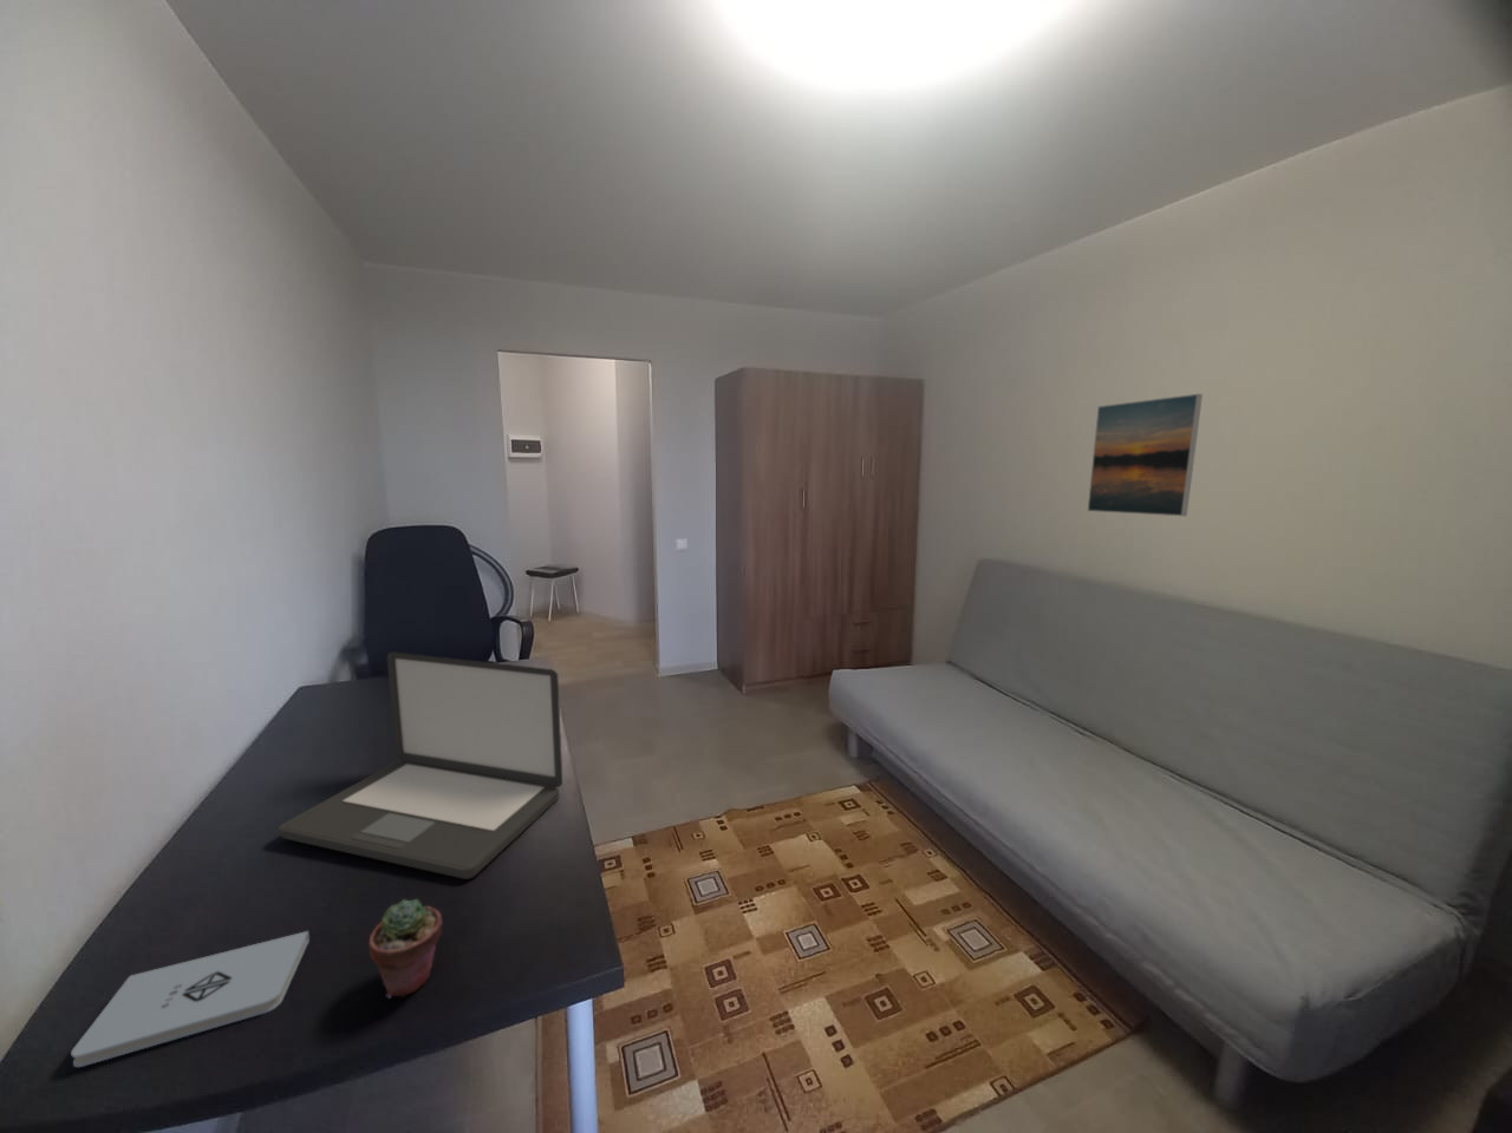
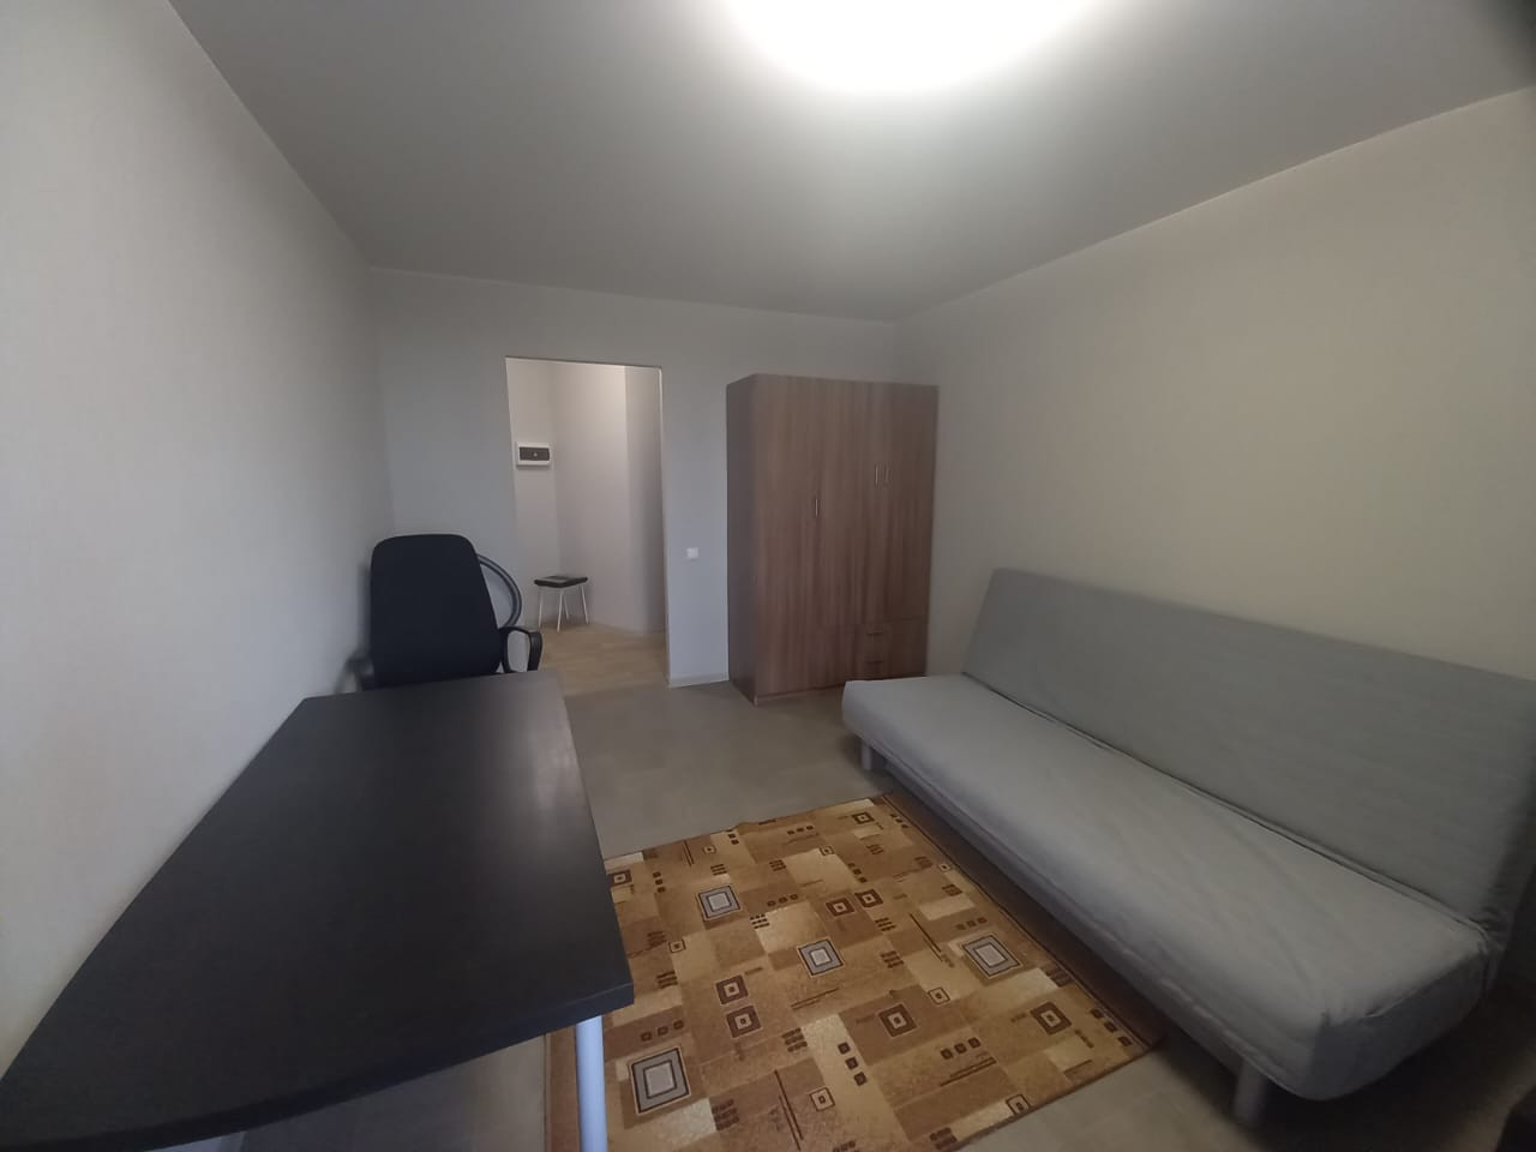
- notepad (202, 991)
- potted succulent (406, 941)
- laptop (424, 750)
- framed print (1138, 458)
